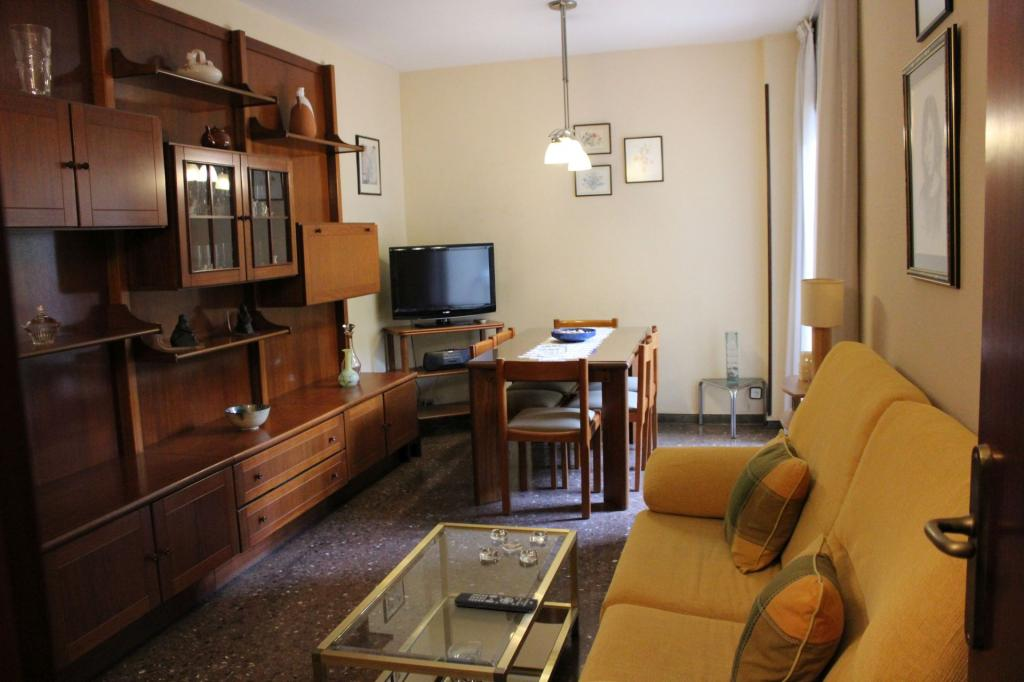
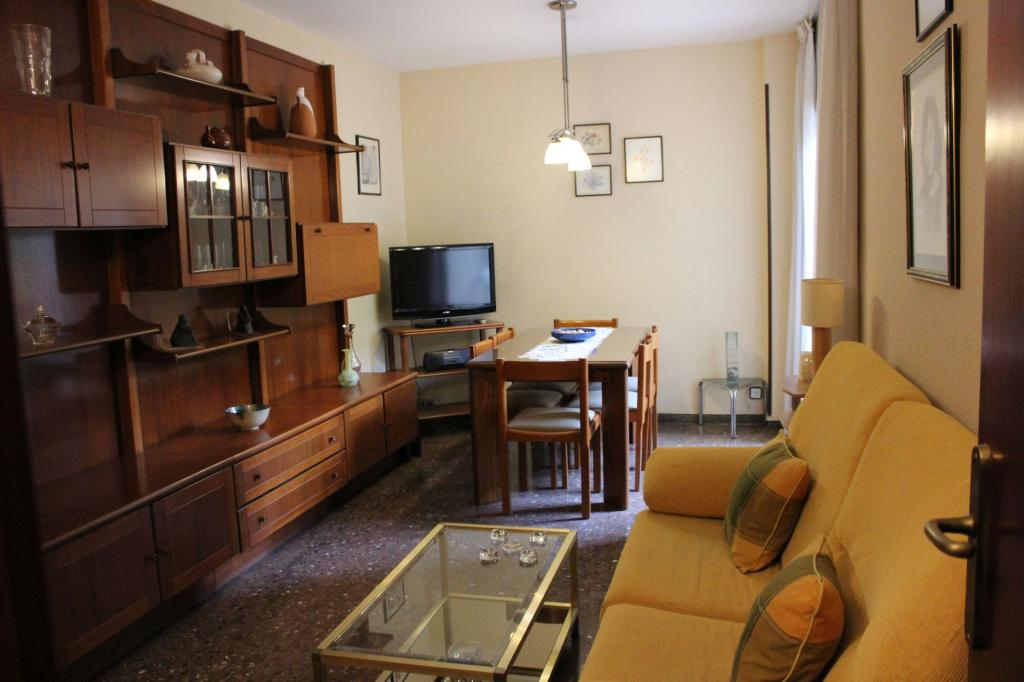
- remote control (496, 602)
